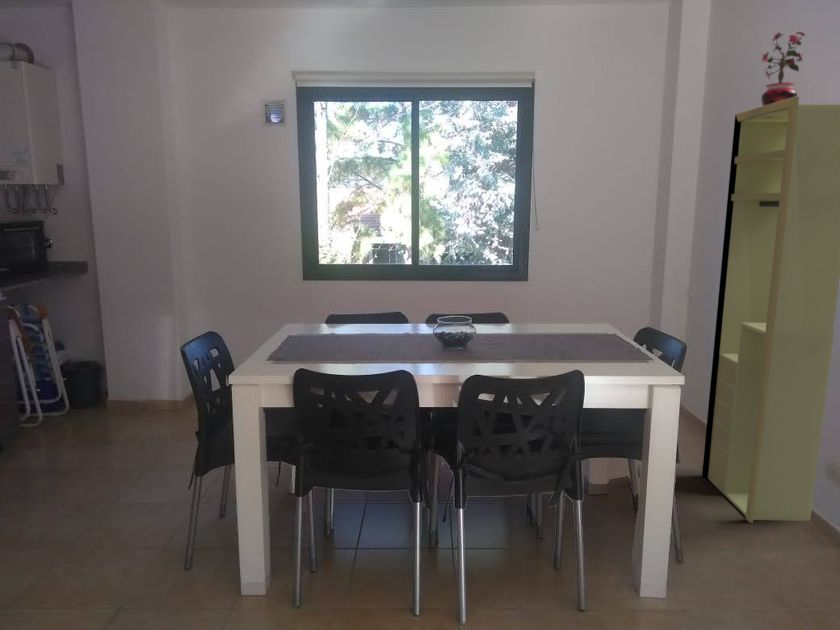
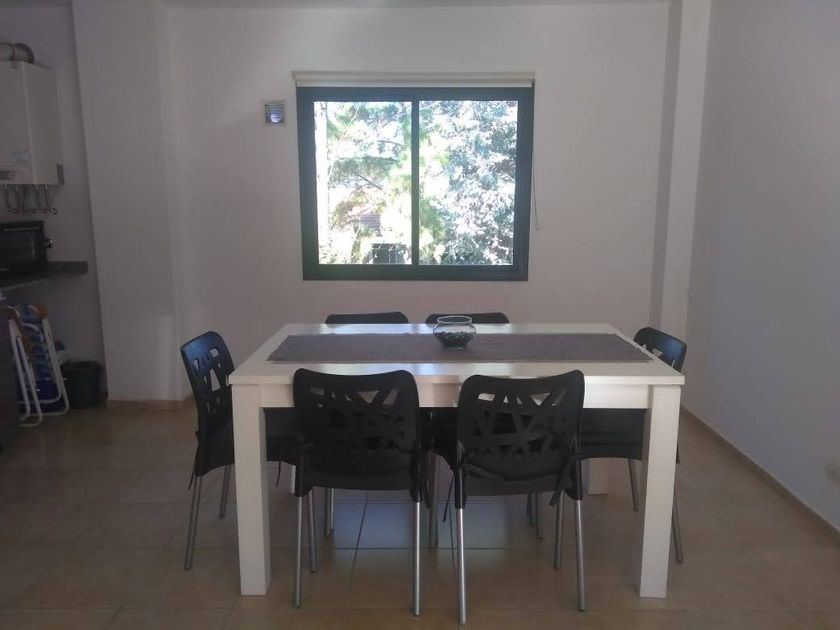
- potted plant (781, 71)
- shelving unit (773, 312)
